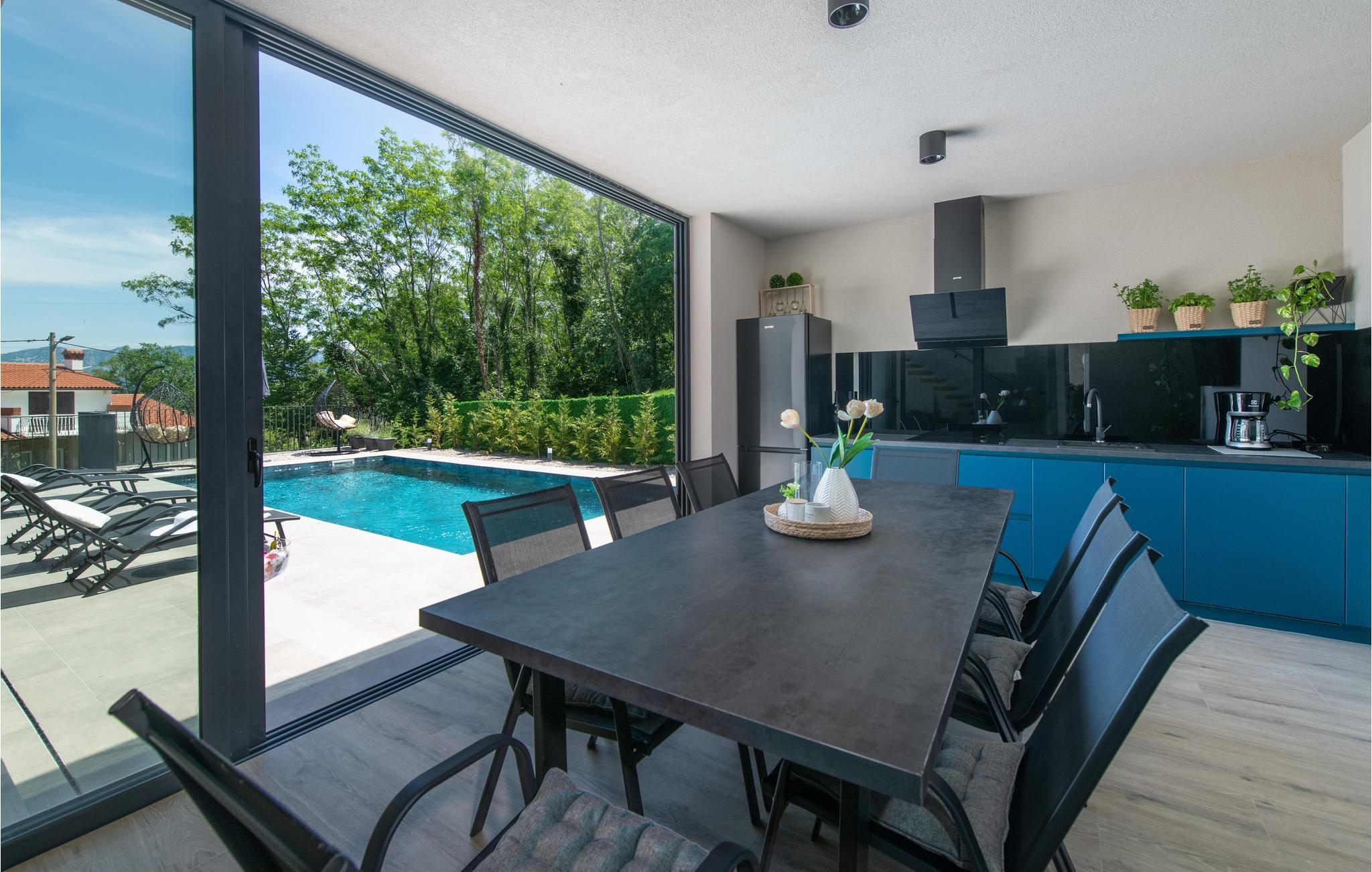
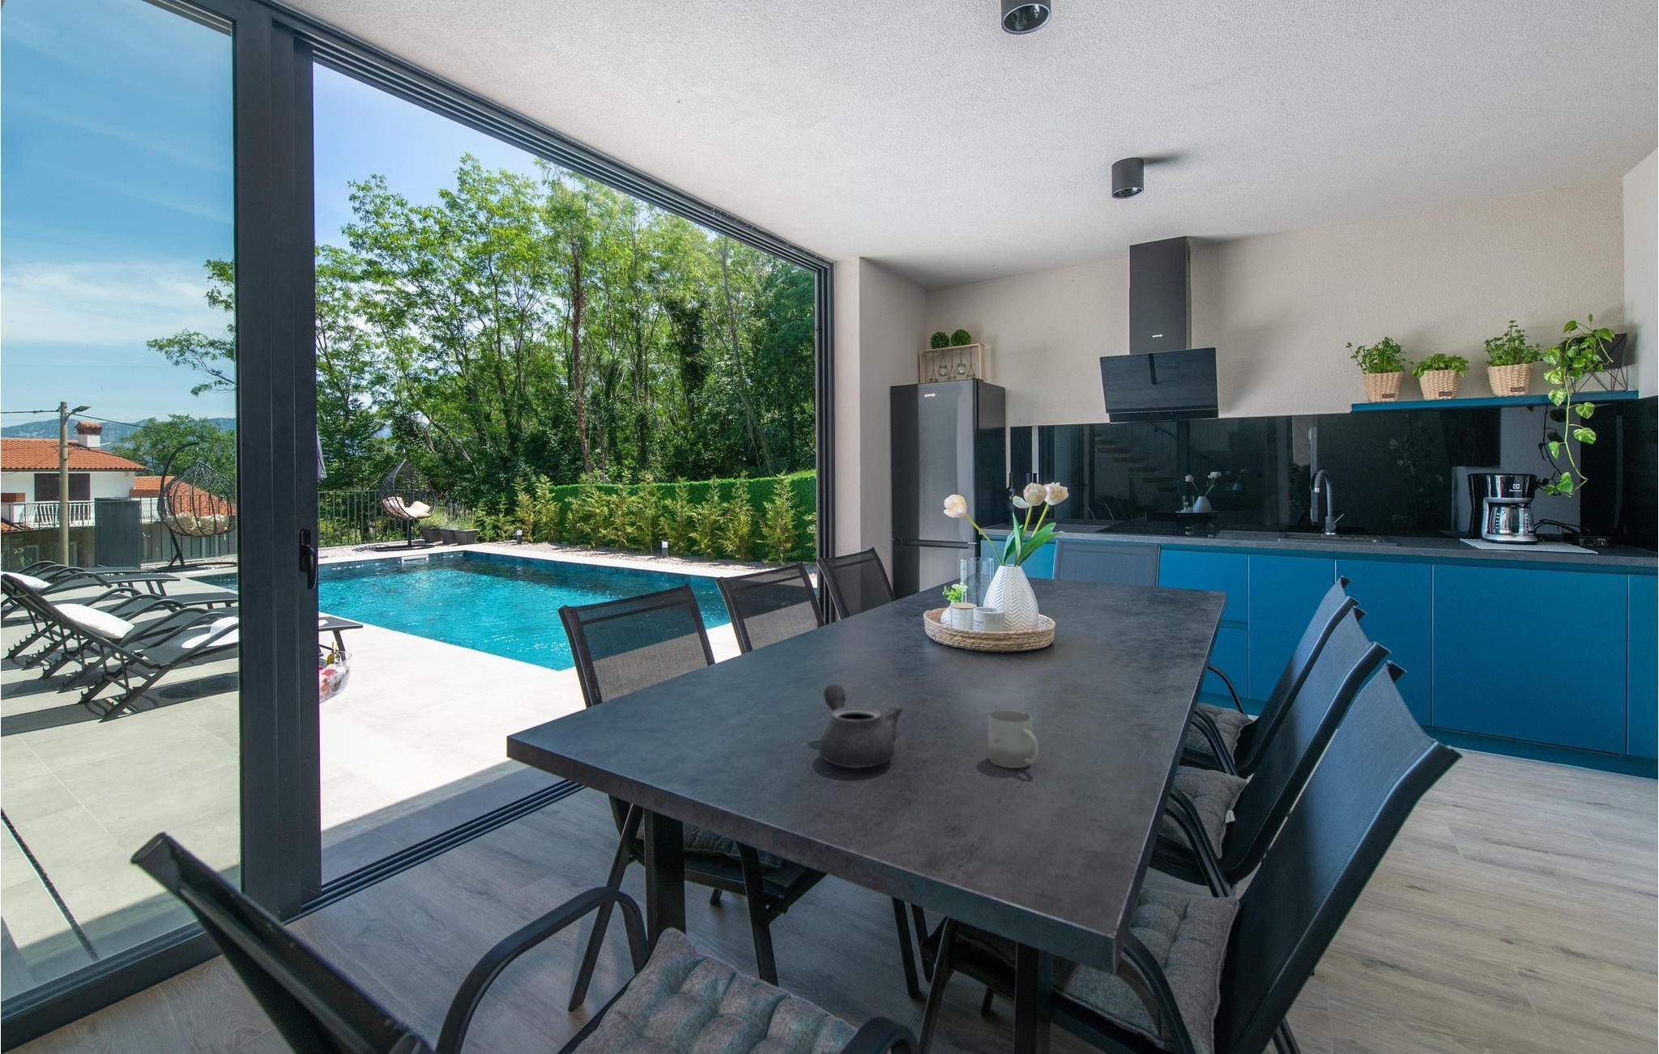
+ cup (1016, 741)
+ teapot (854, 722)
